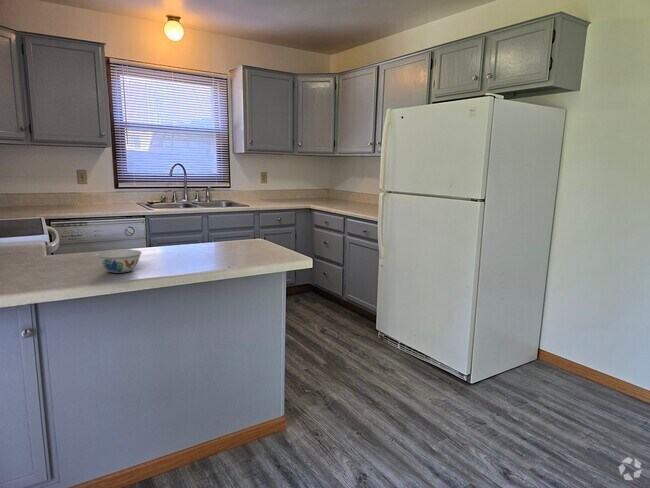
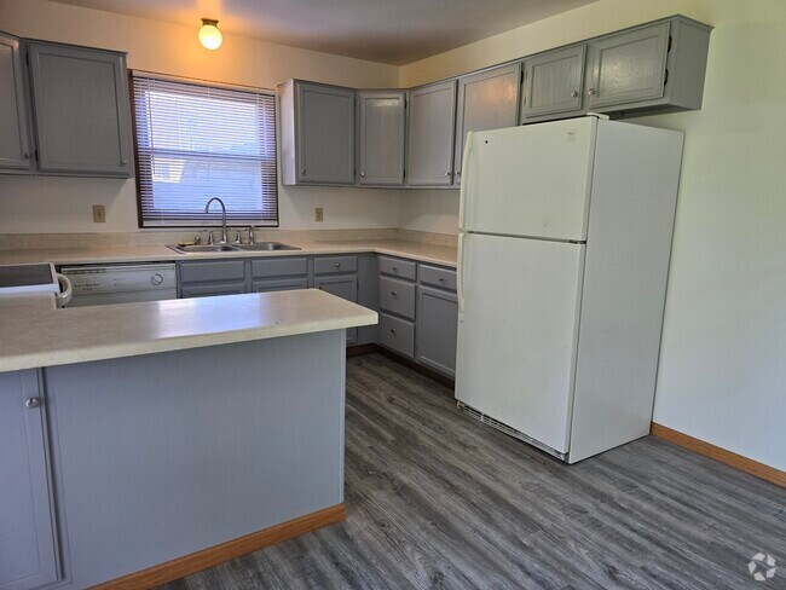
- chinaware (119, 262)
